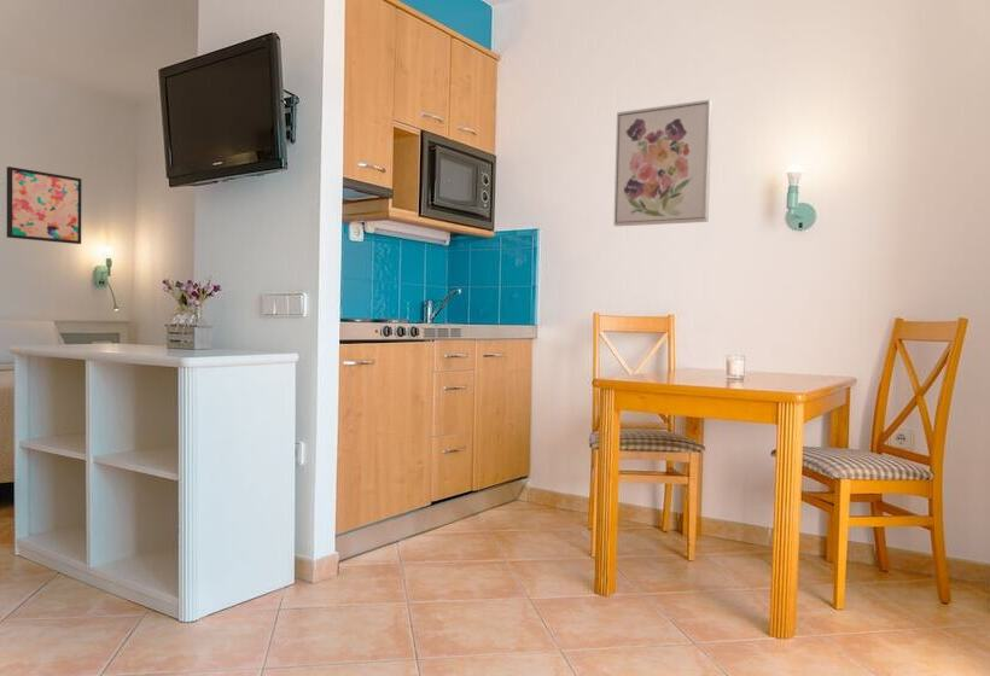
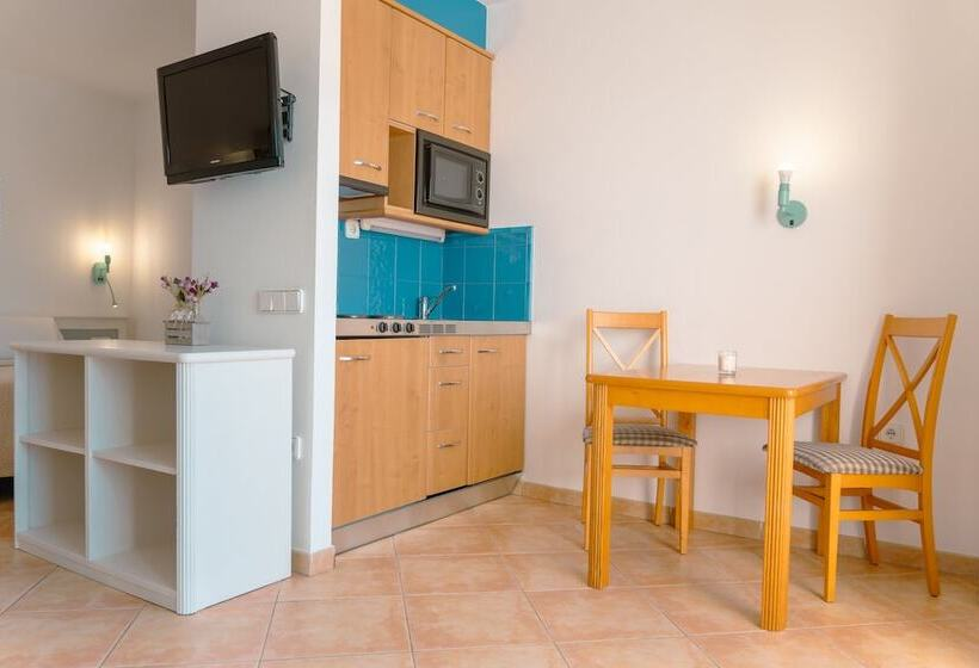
- wall art (660, 165)
- wall art (45, 206)
